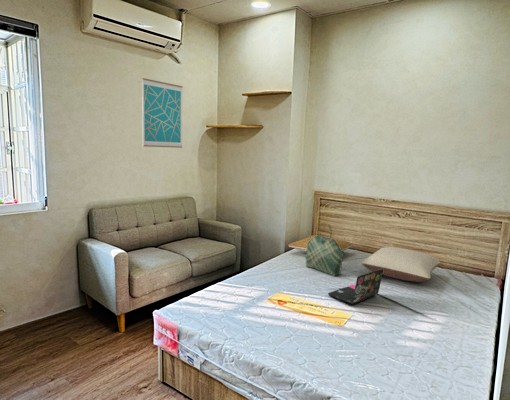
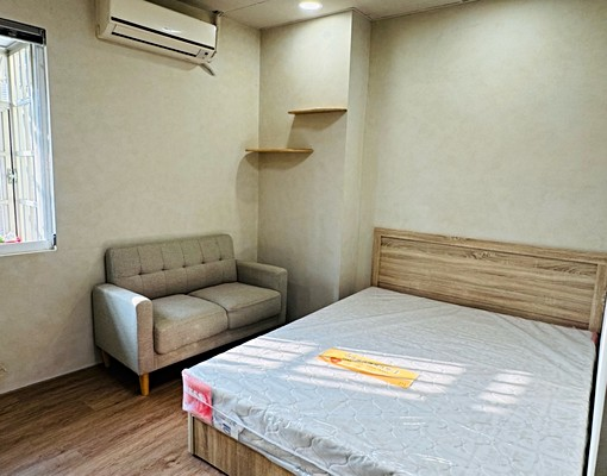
- wall art (163, 115)
- tote bag (325, 247)
- pillow (322, 236)
- laptop (356, 282)
- pillow (401, 263)
